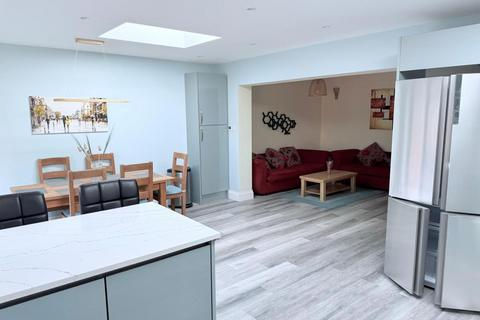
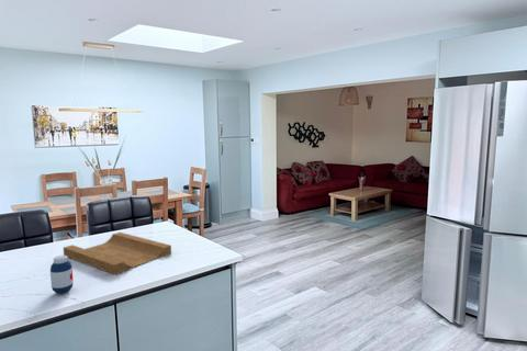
+ medicine bottle (61, 274)
+ cutting board (117, 250)
